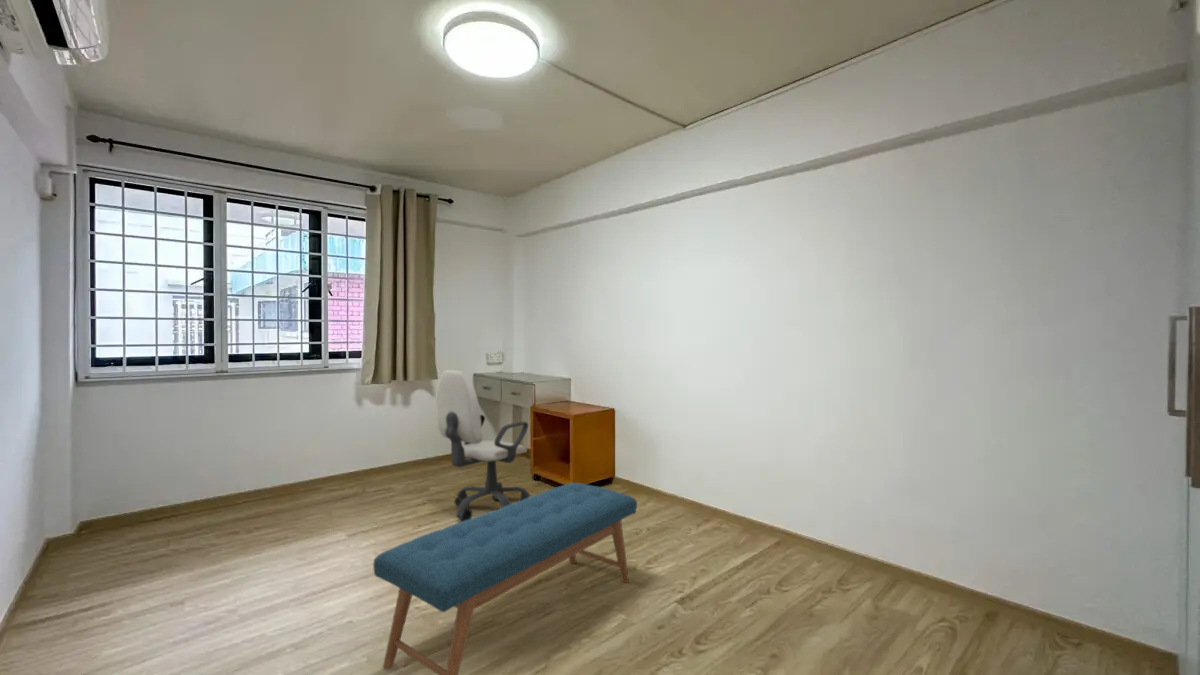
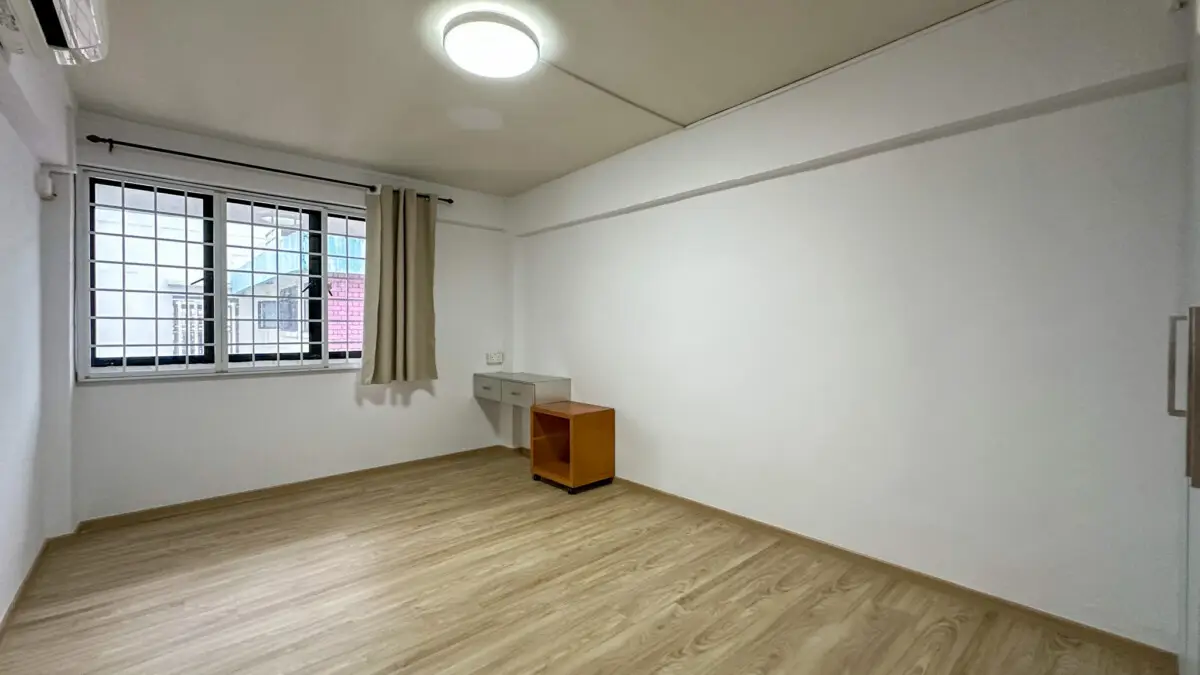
- office chair (485, 441)
- bench (524, 565)
